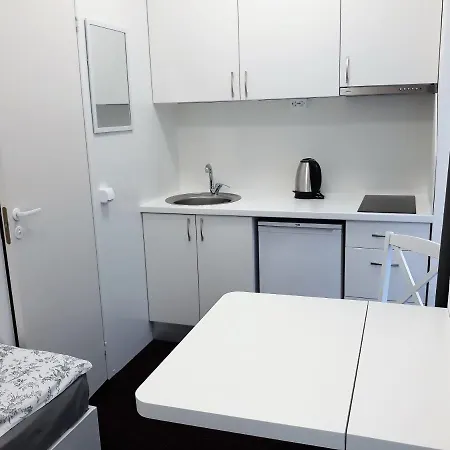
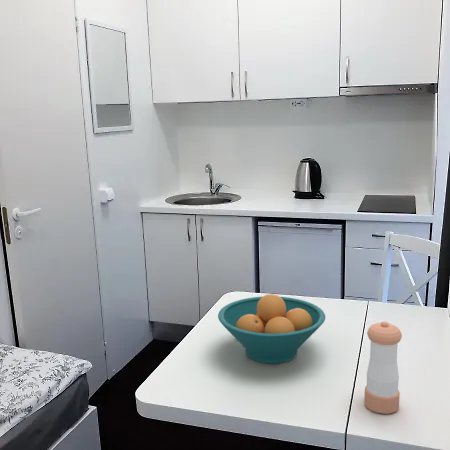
+ pepper shaker (383, 363)
+ fruit bowl (271, 324)
